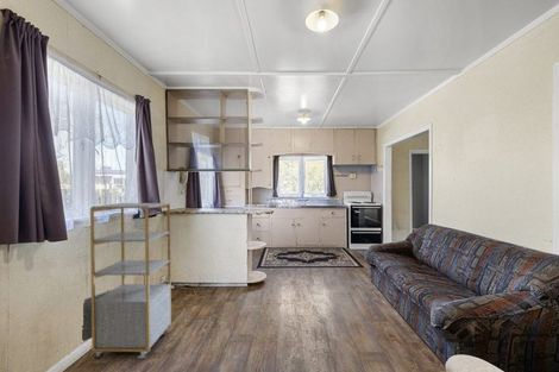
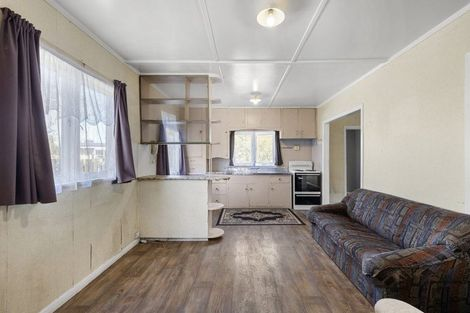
- shelving unit (124, 275)
